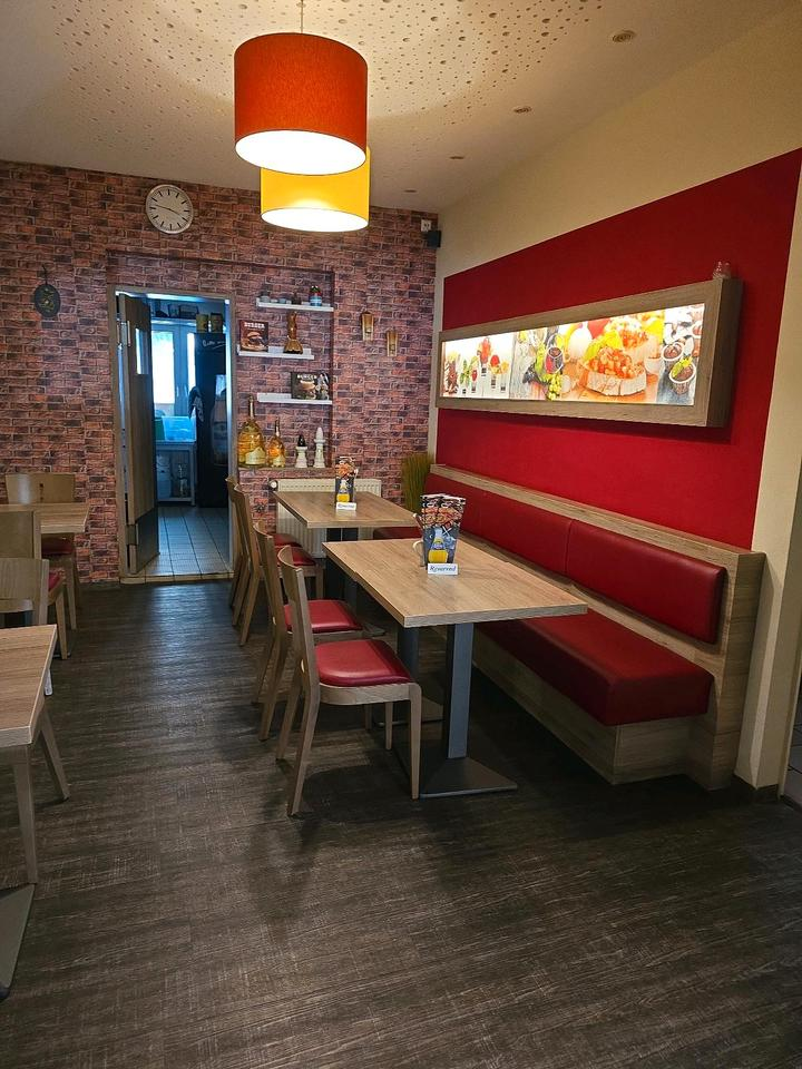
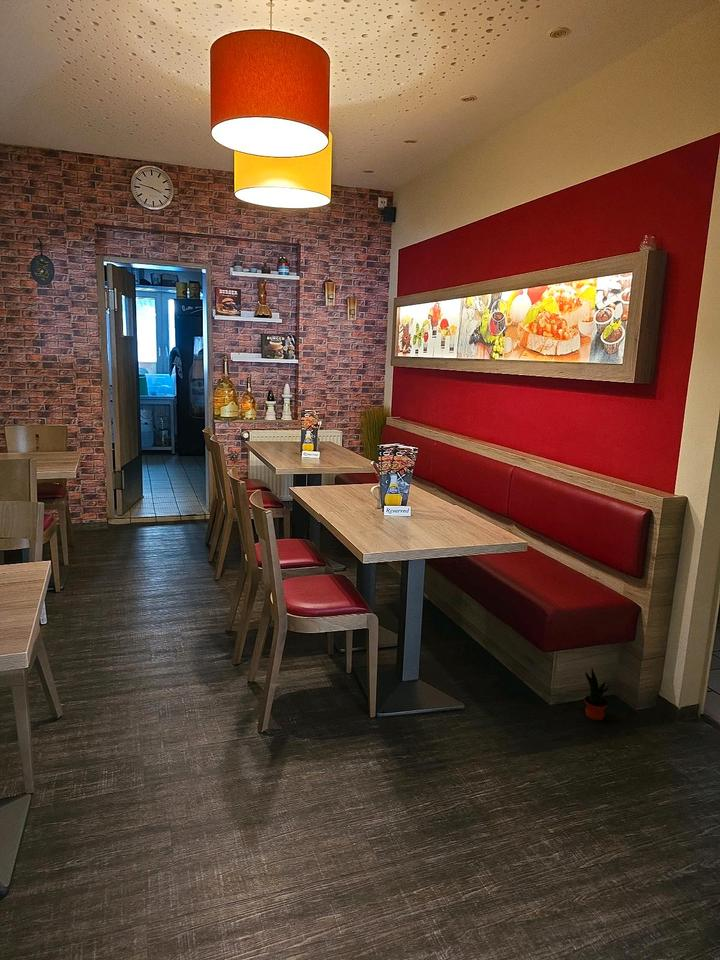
+ potted plant (594, 693)
